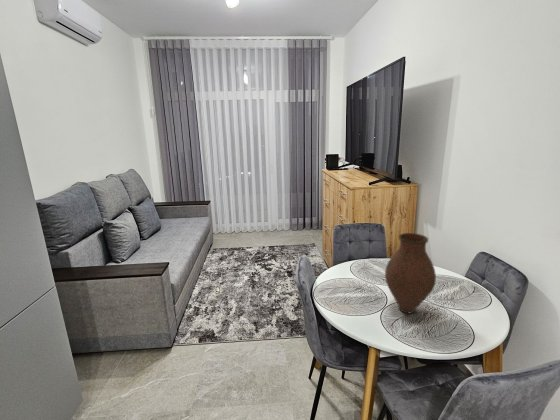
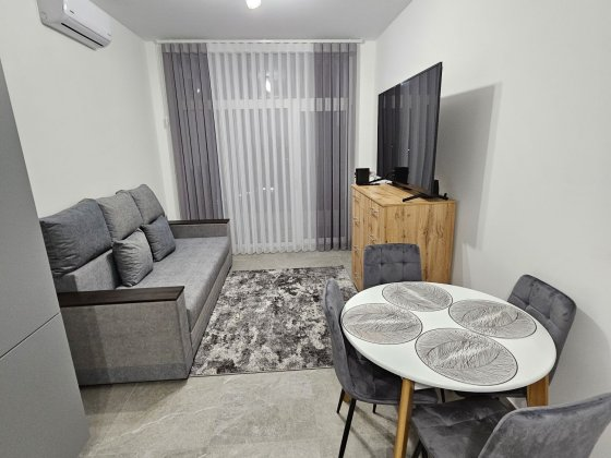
- vase (409, 274)
